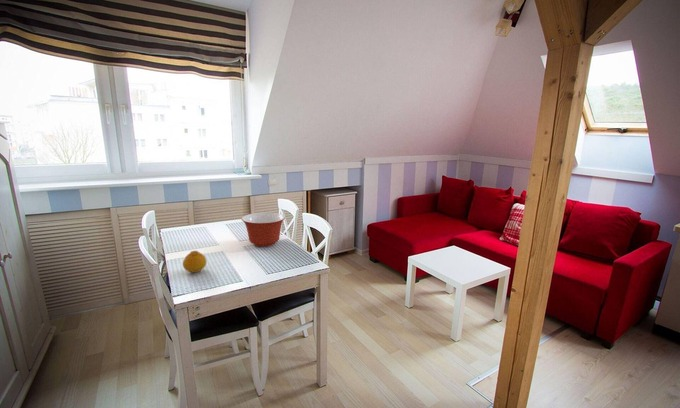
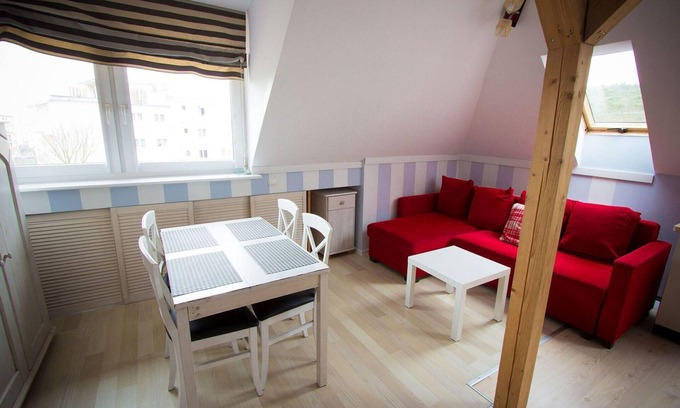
- fruit (194, 261)
- mixing bowl (264, 230)
